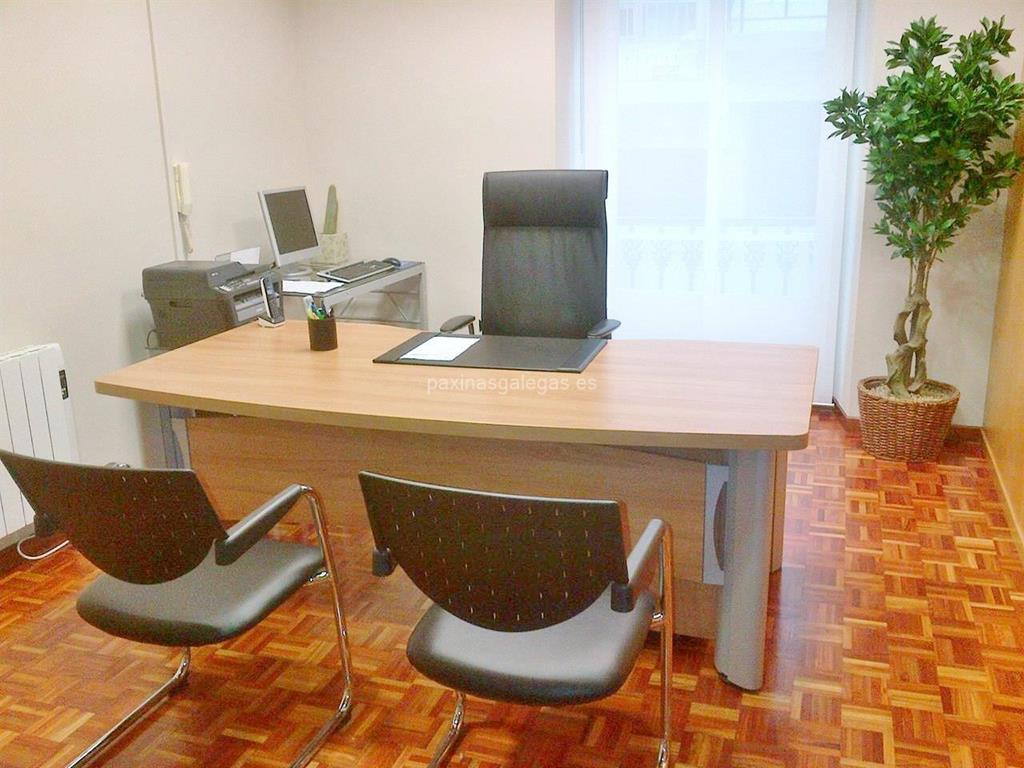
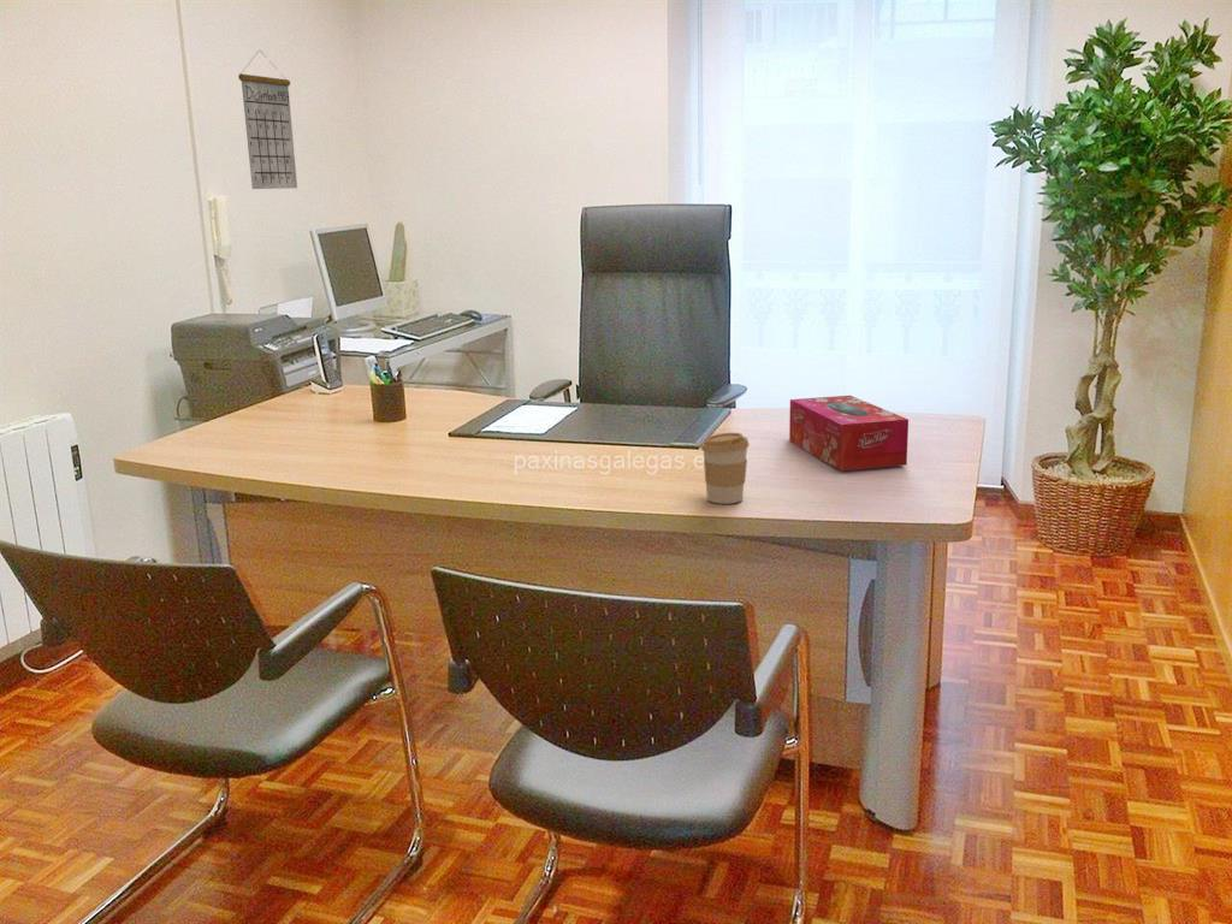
+ coffee cup (724, 467)
+ tissue box (846, 431)
+ calendar (268, 119)
